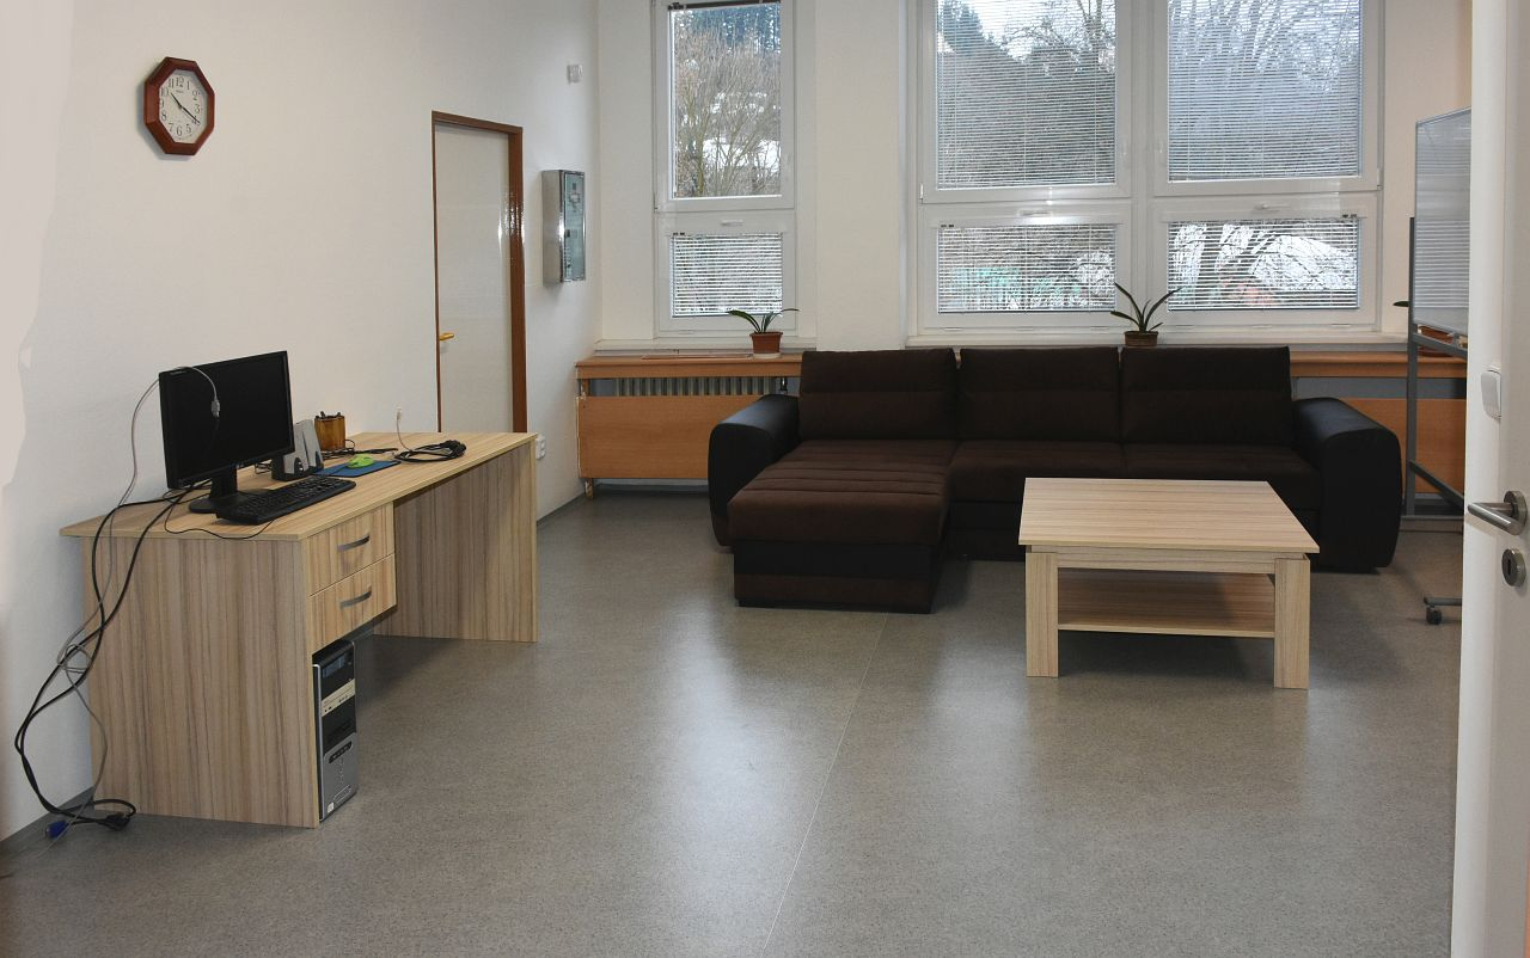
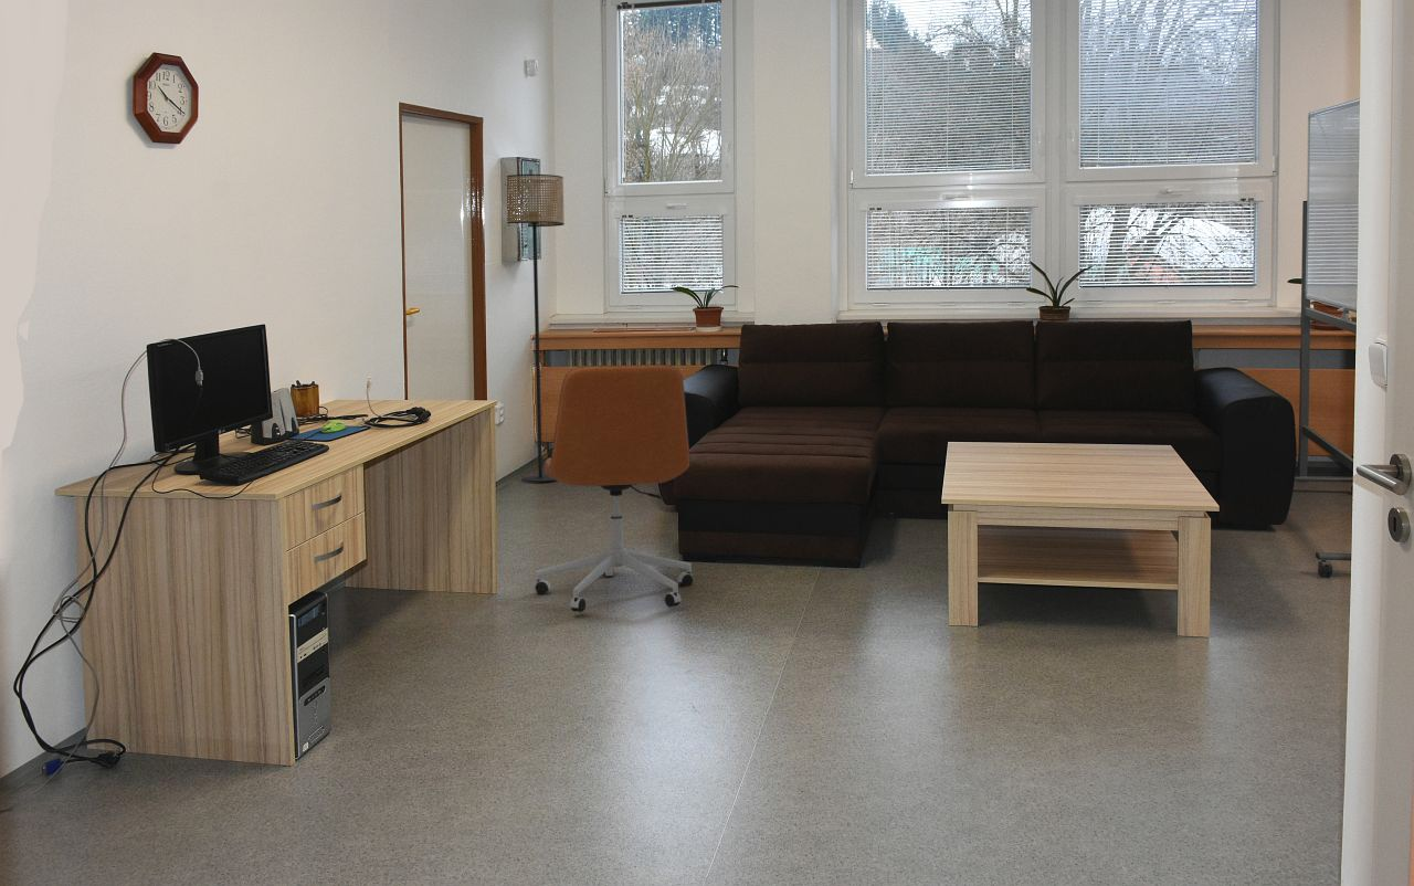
+ floor lamp (537, 329)
+ office chair (615, 479)
